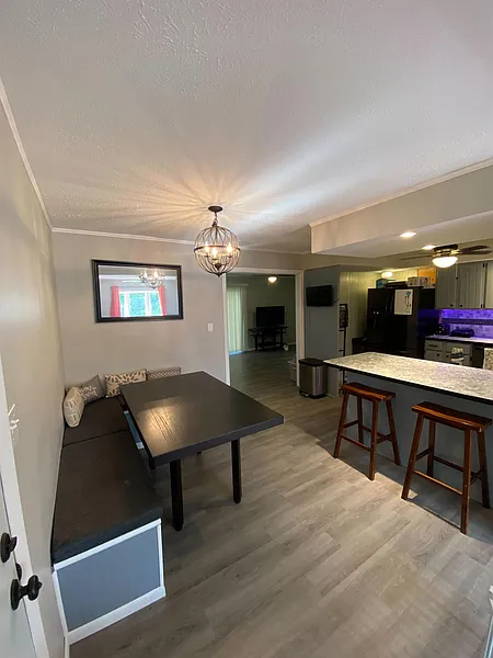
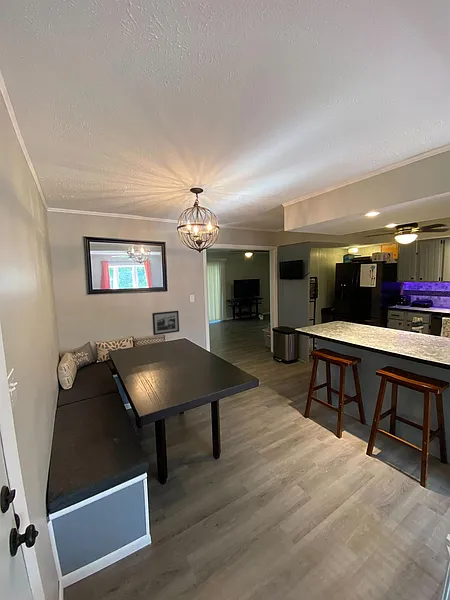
+ picture frame (166, 322)
